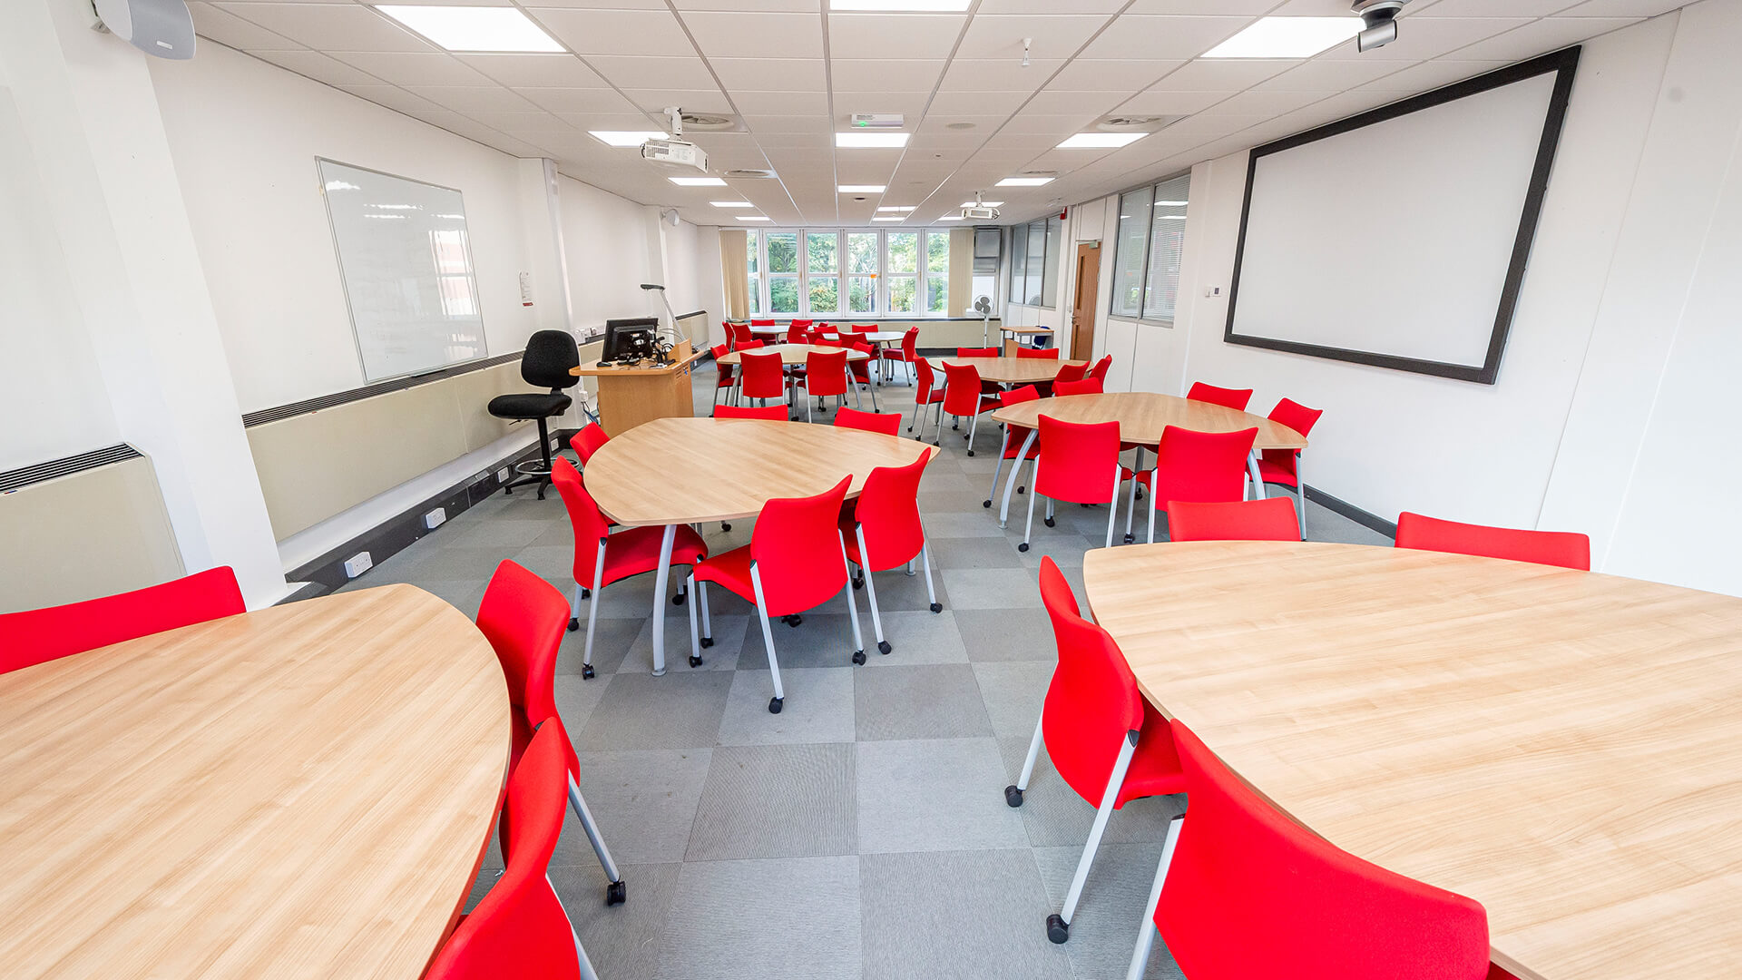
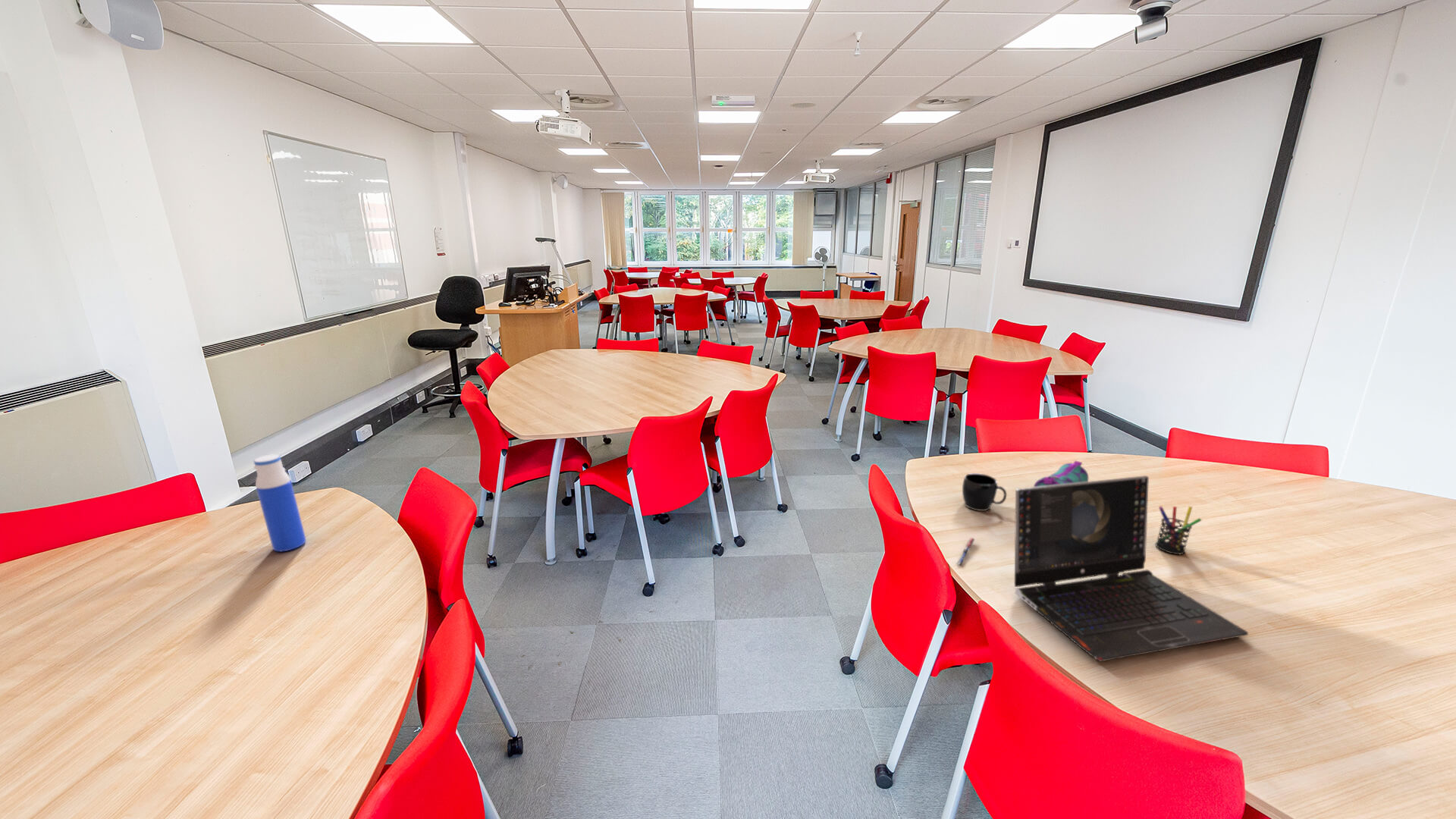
+ water bottle (278, 502)
+ mug (983, 493)
+ pencil case (1062, 483)
+ pen (965, 551)
+ laptop computer (1125, 560)
+ pen holder (1178, 528)
